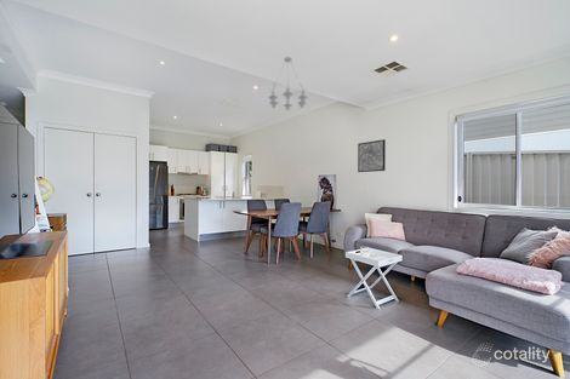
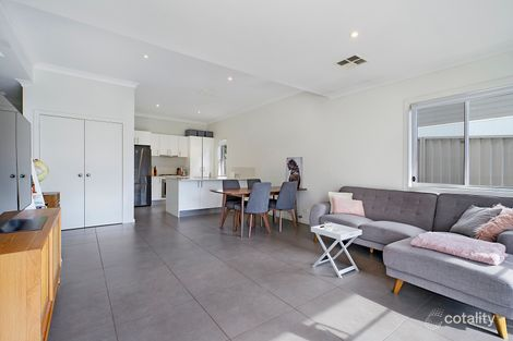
- wall art (370, 156)
- chandelier (287, 81)
